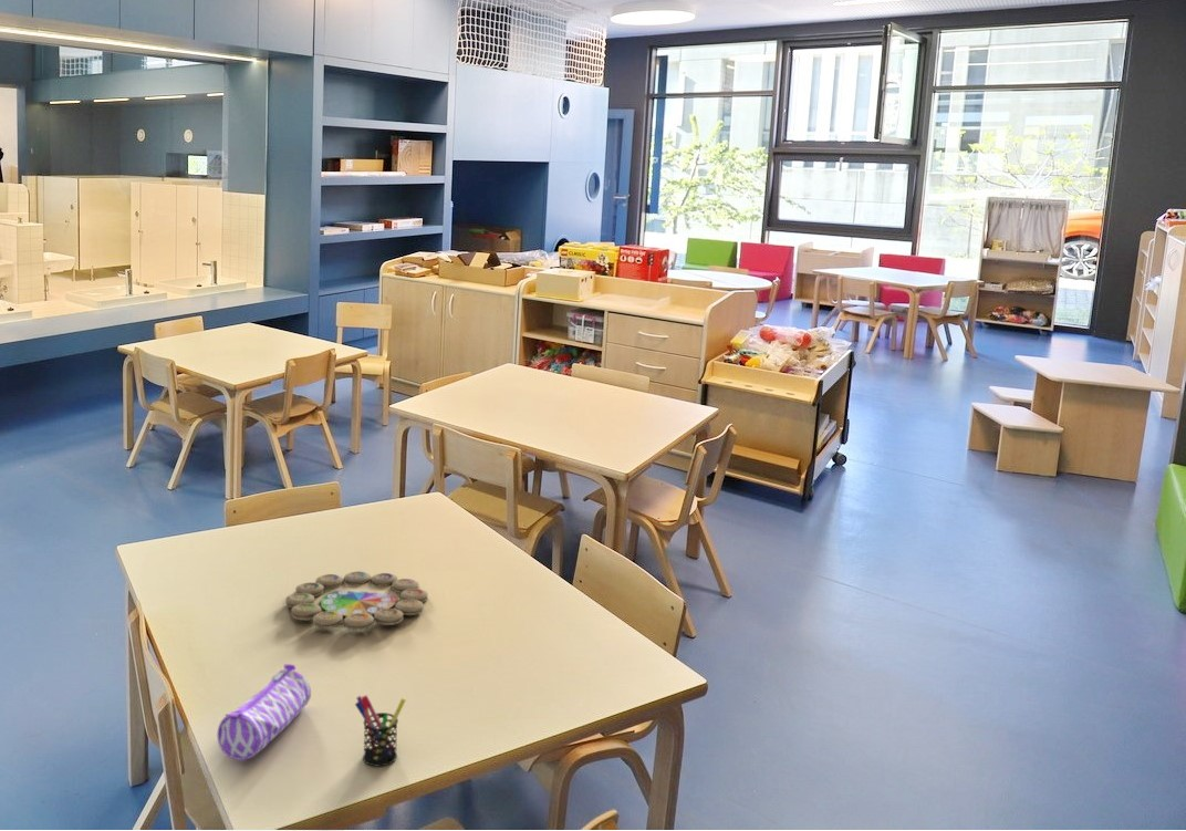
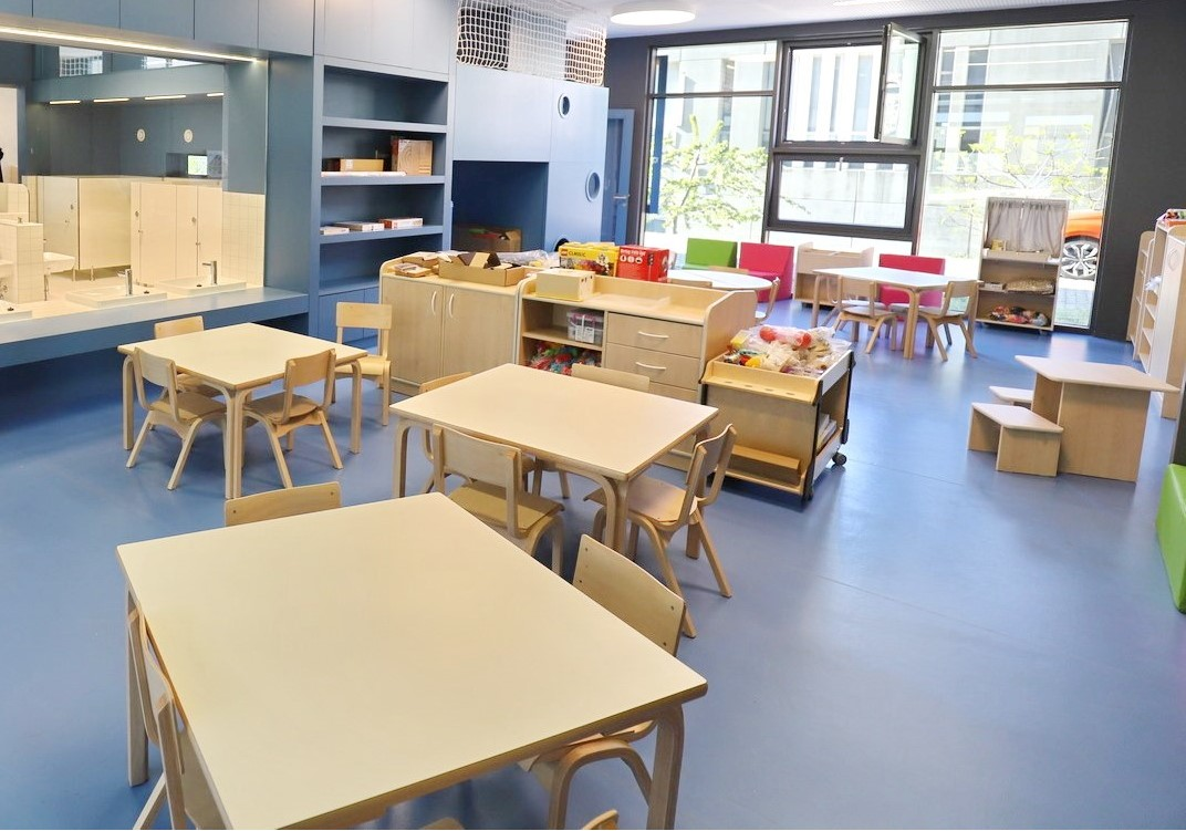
- memory game (357, 598)
- pen holder (379, 727)
- pencil case (267, 709)
